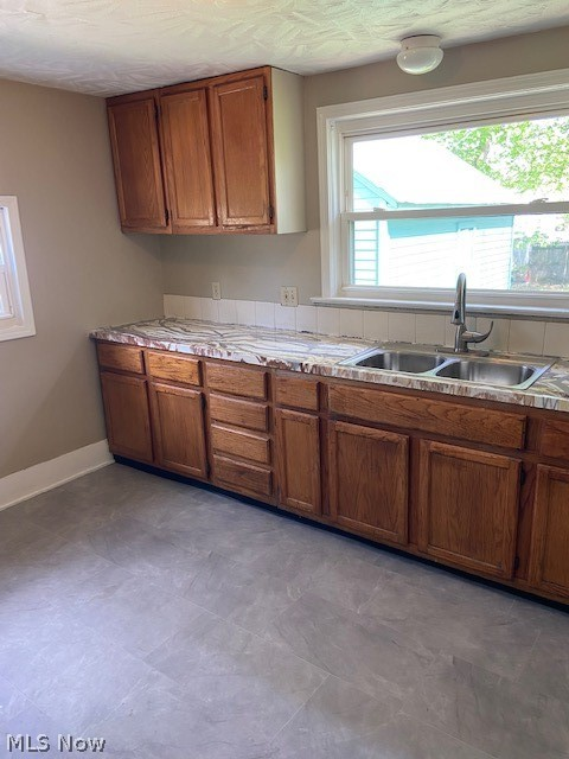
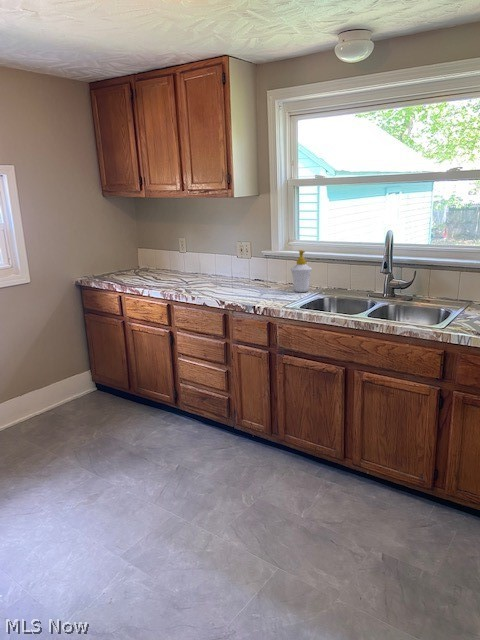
+ soap bottle (301, 270)
